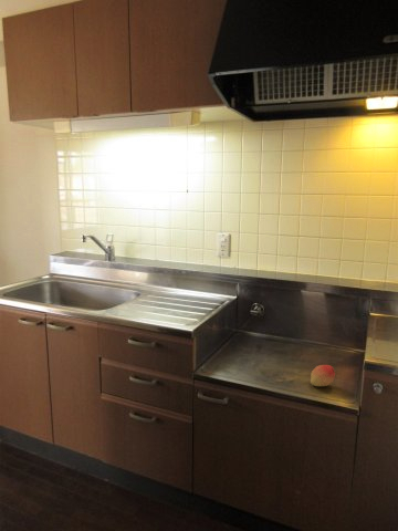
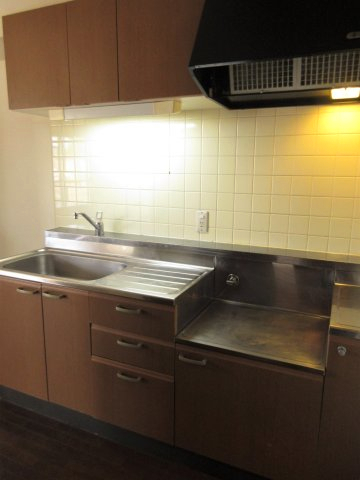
- fruit (323, 375)
